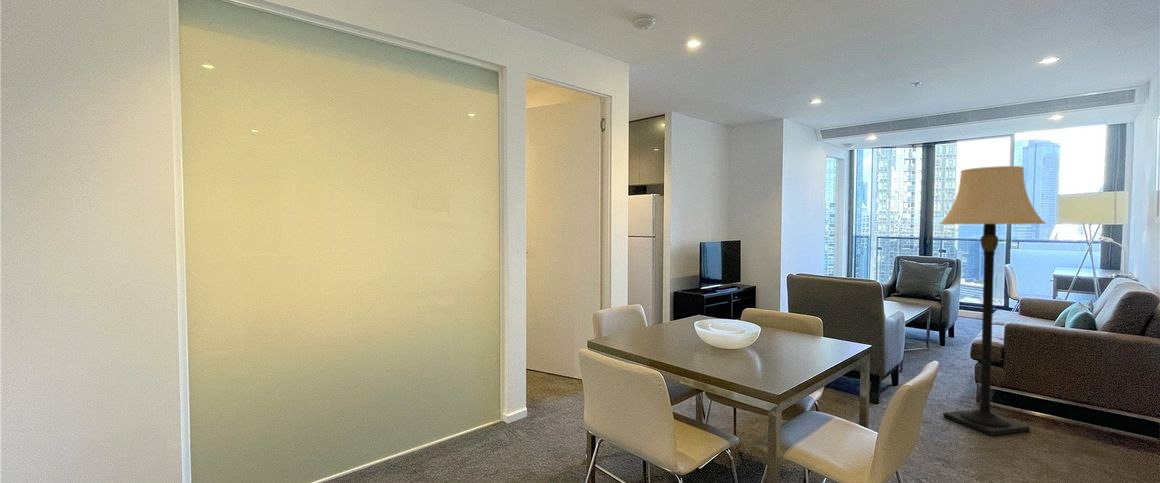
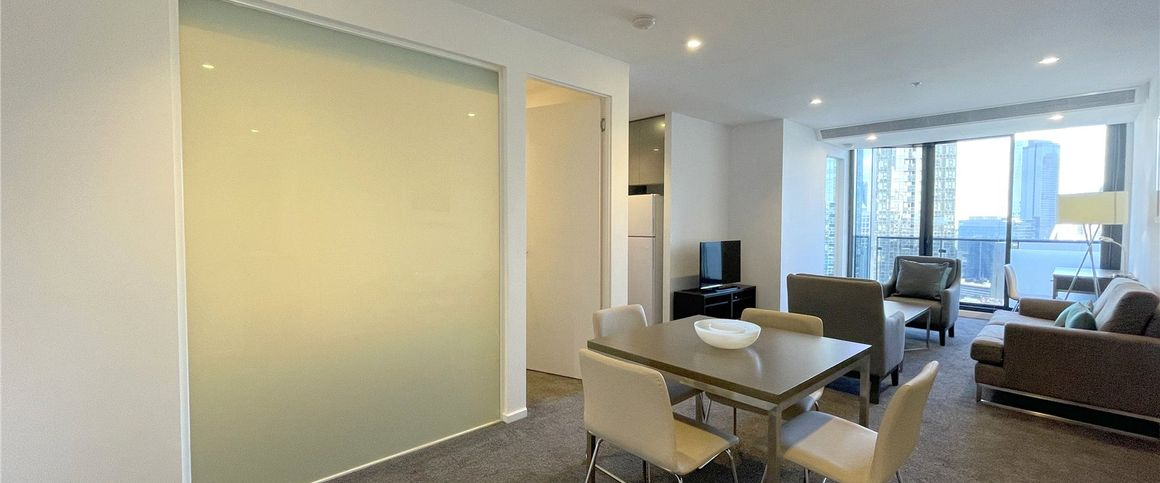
- lamp (987, 297)
